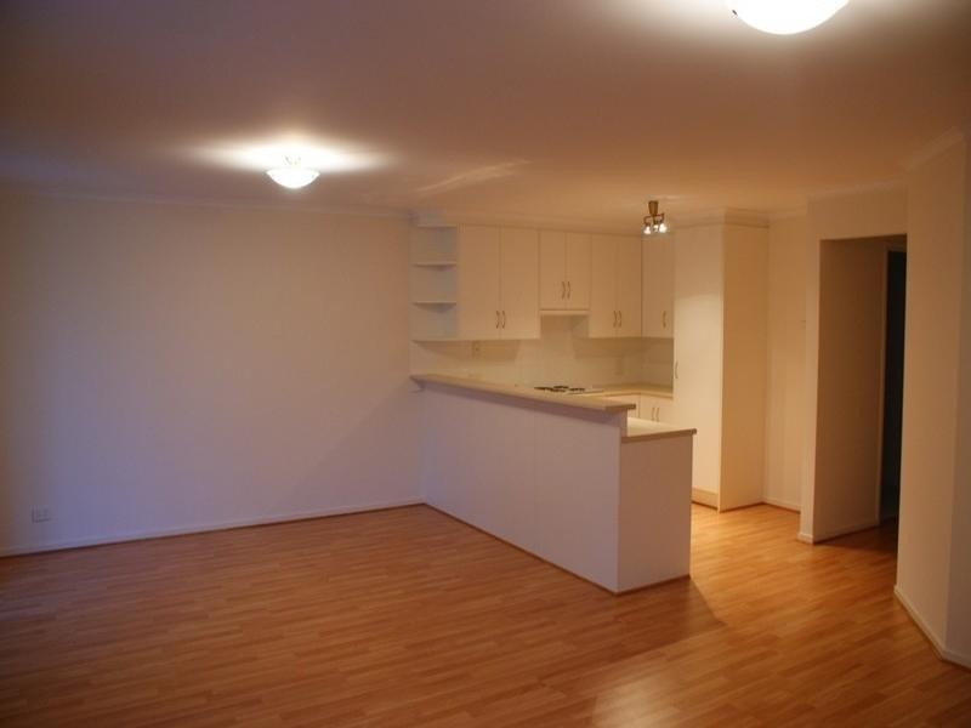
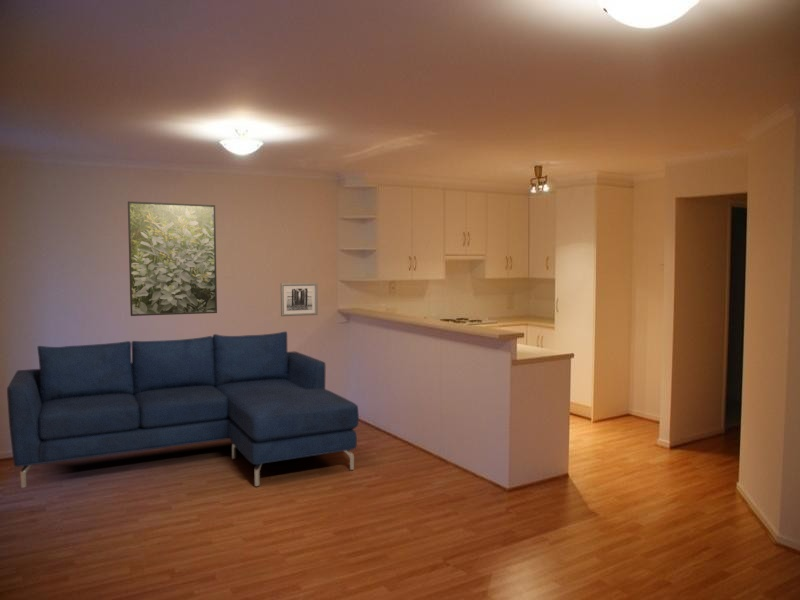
+ wall art (299, 299)
+ sofa (185, 403)
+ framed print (173, 259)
